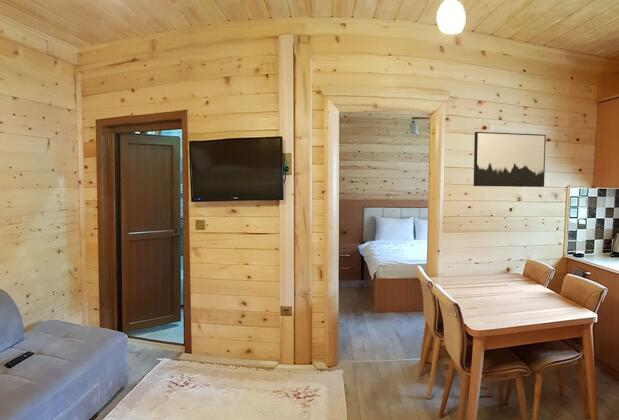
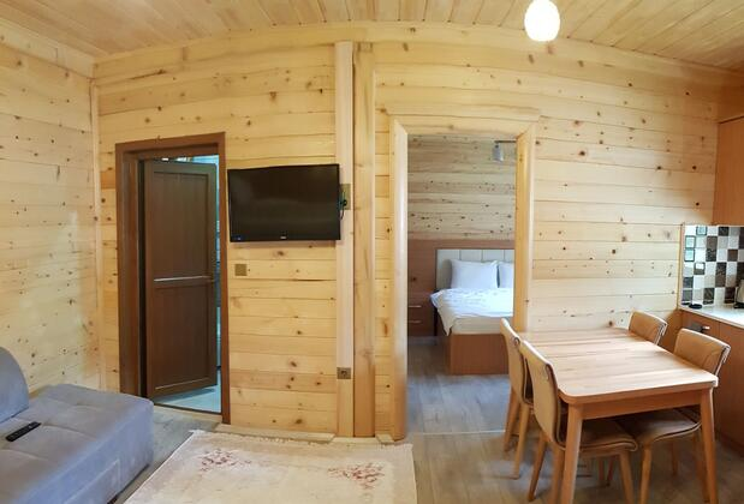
- wall art (510, 160)
